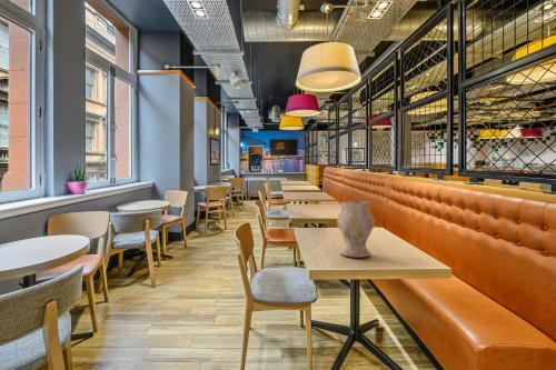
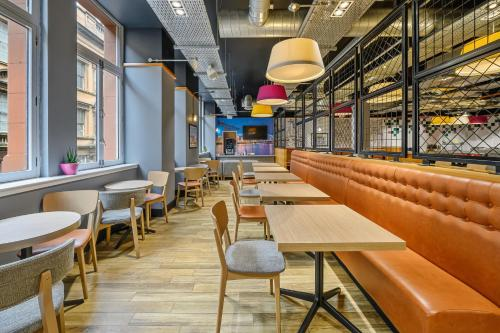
- vase (355, 228)
